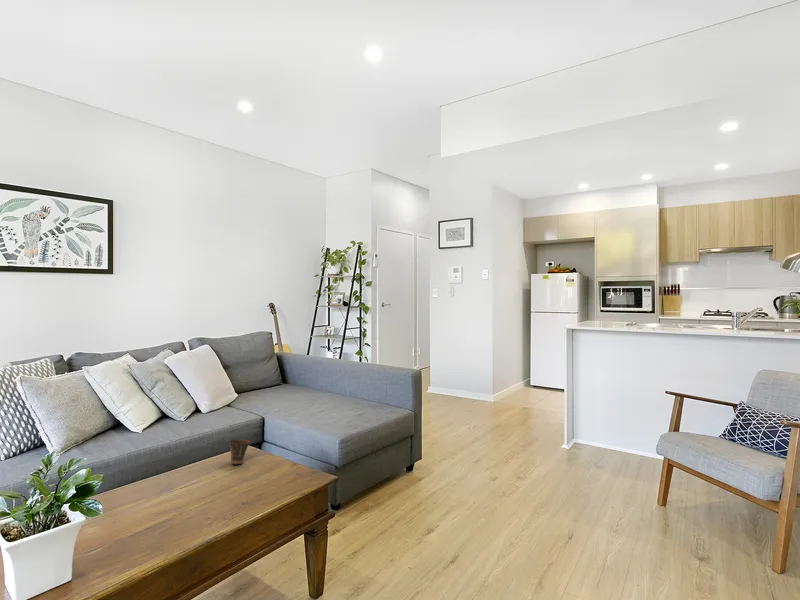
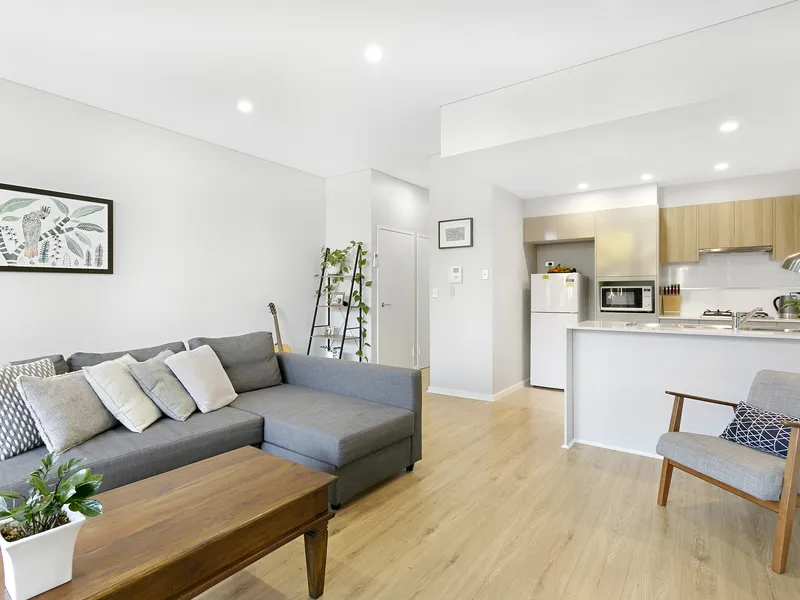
- cup (239, 451)
